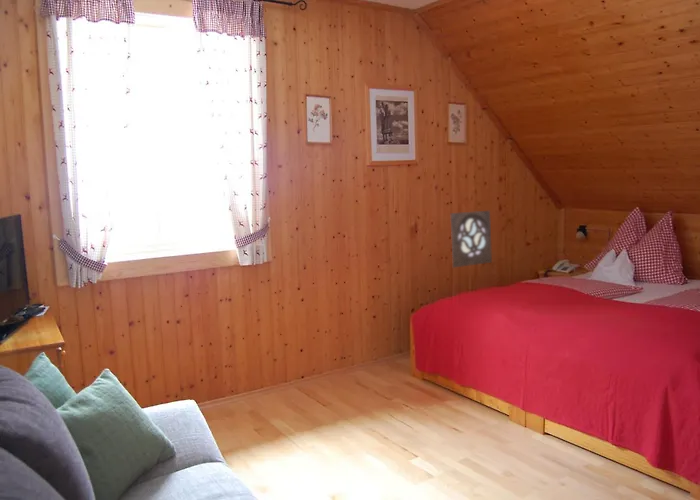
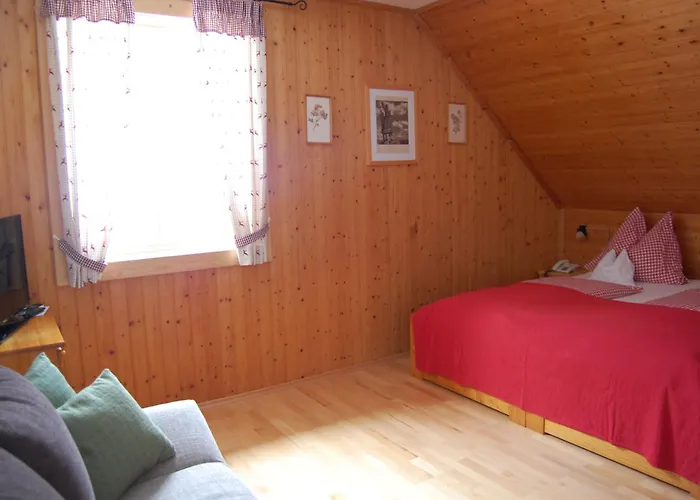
- wall ornament (471, 238)
